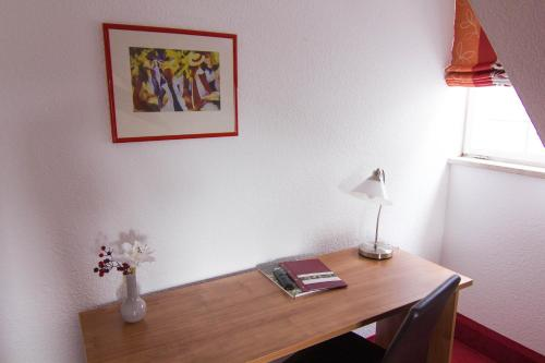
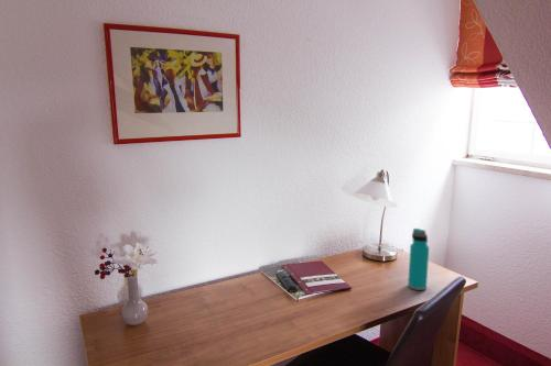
+ water bottle (419, 258)
